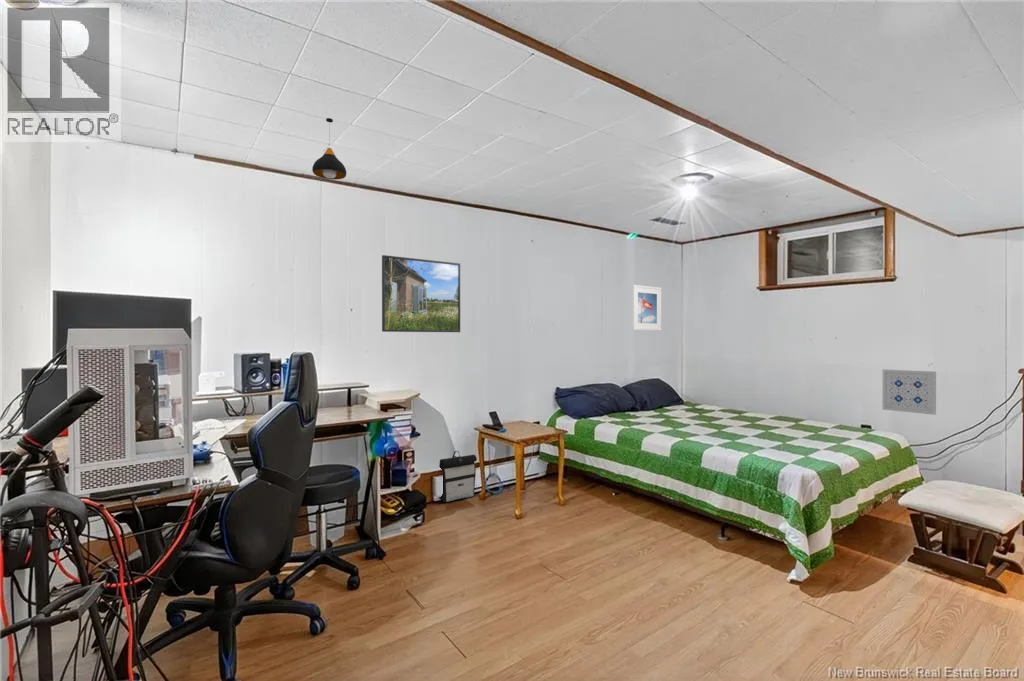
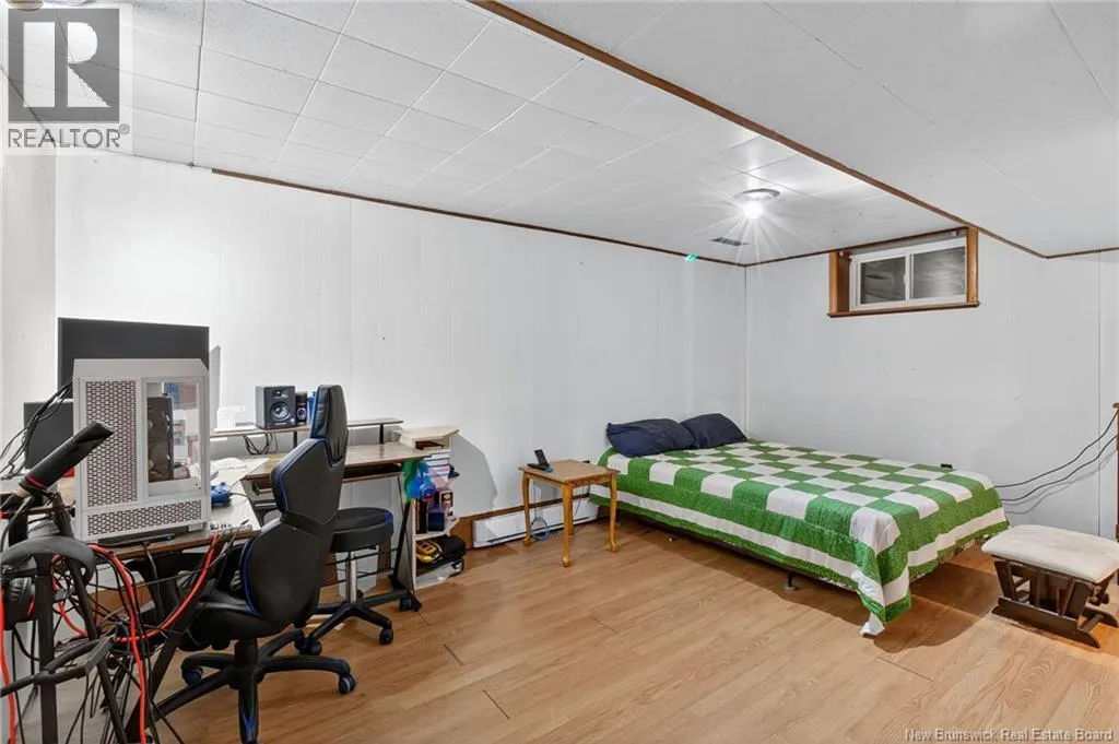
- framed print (647, 308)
- pendant light (329, 148)
- wall art (908, 391)
- backpack (457, 474)
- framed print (423, 295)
